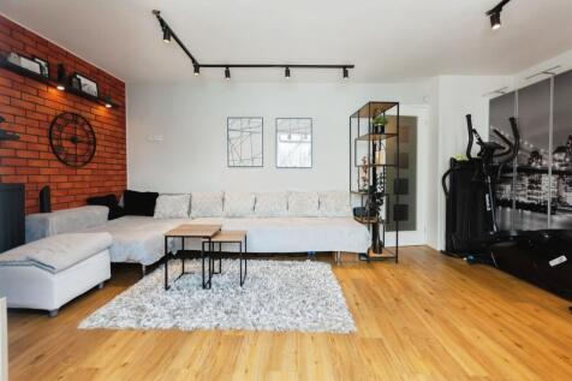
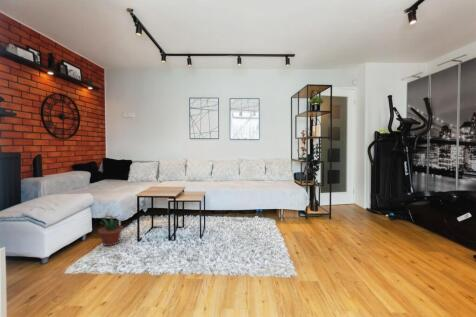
+ potted plant (113, 229)
